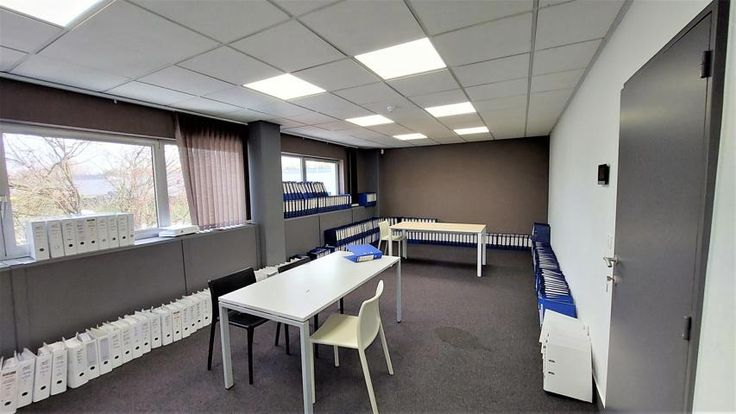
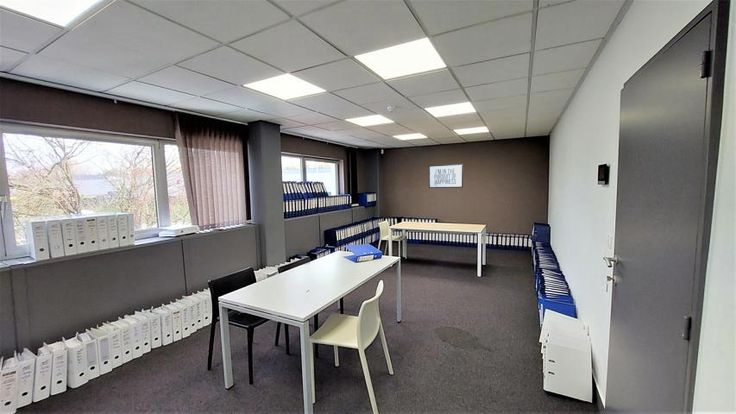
+ mirror (445, 176)
